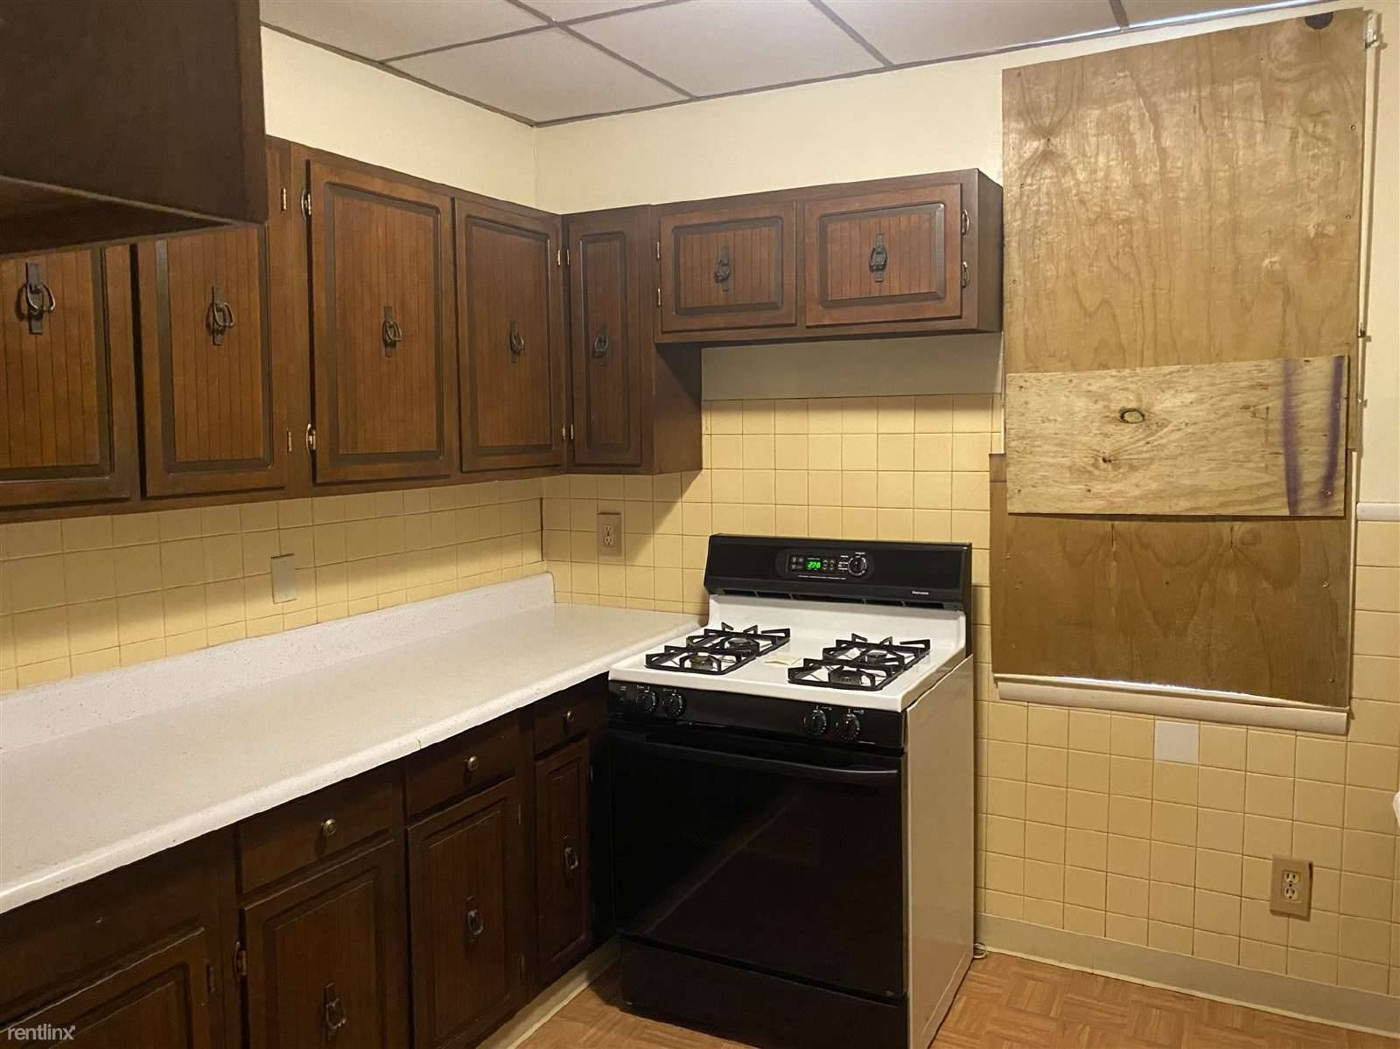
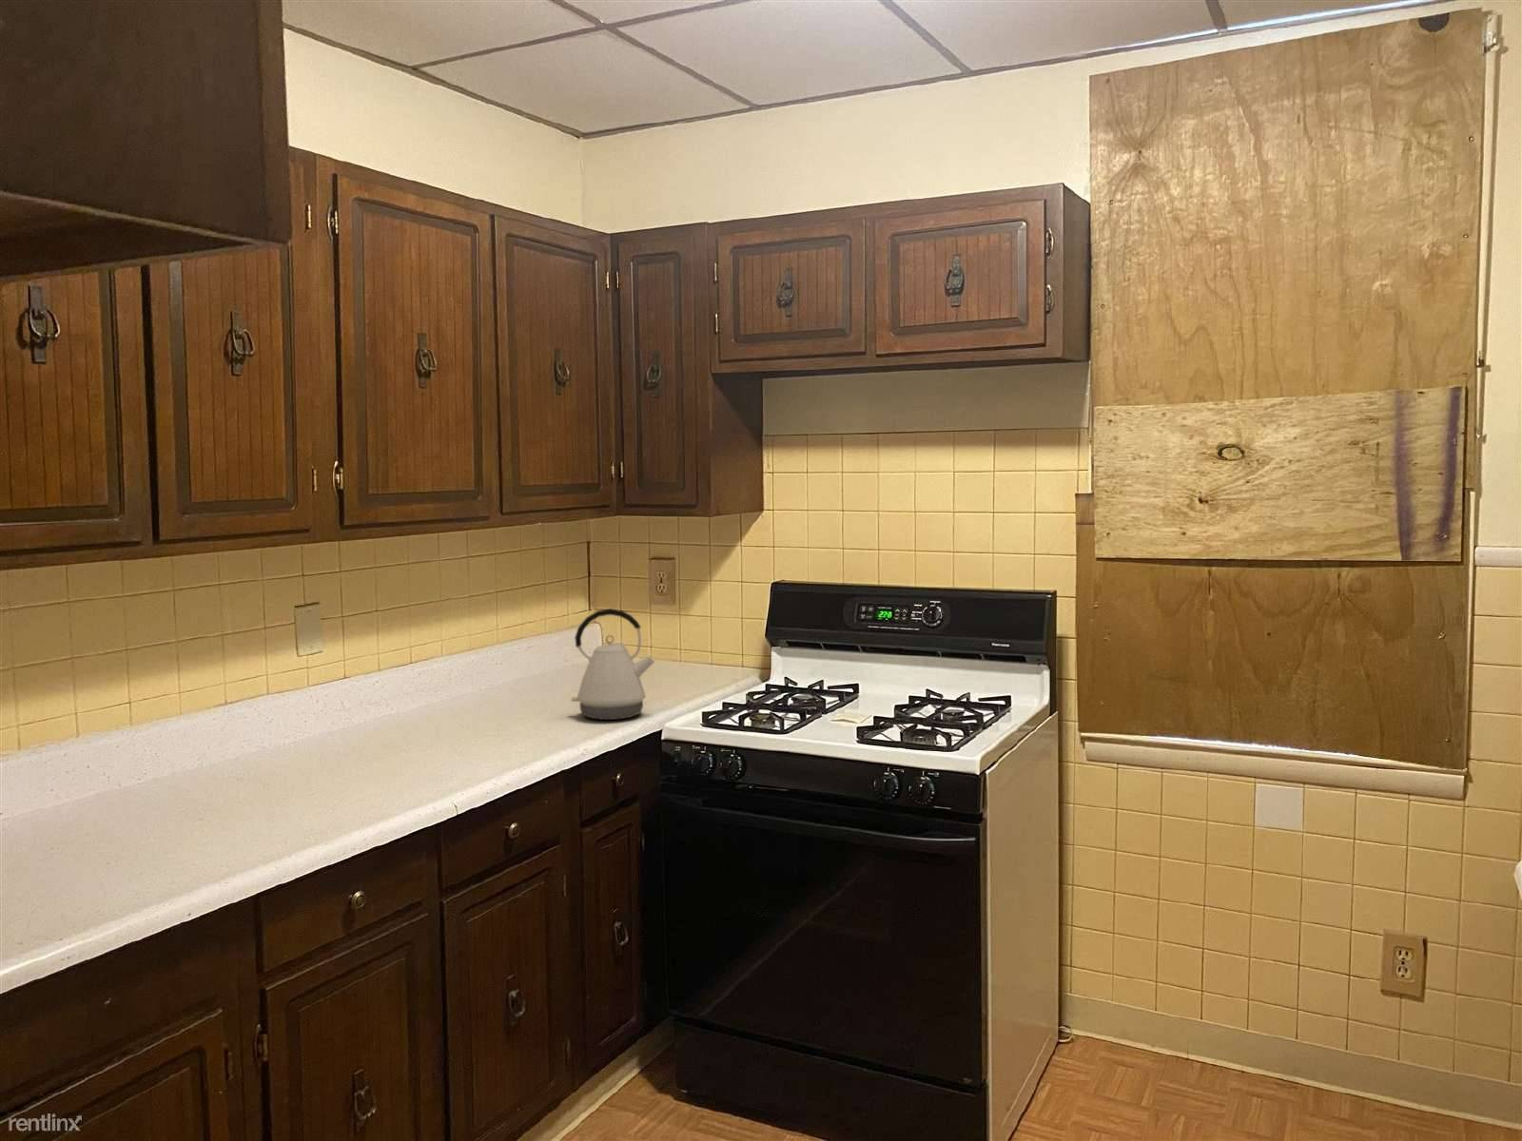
+ kettle (612, 662)
